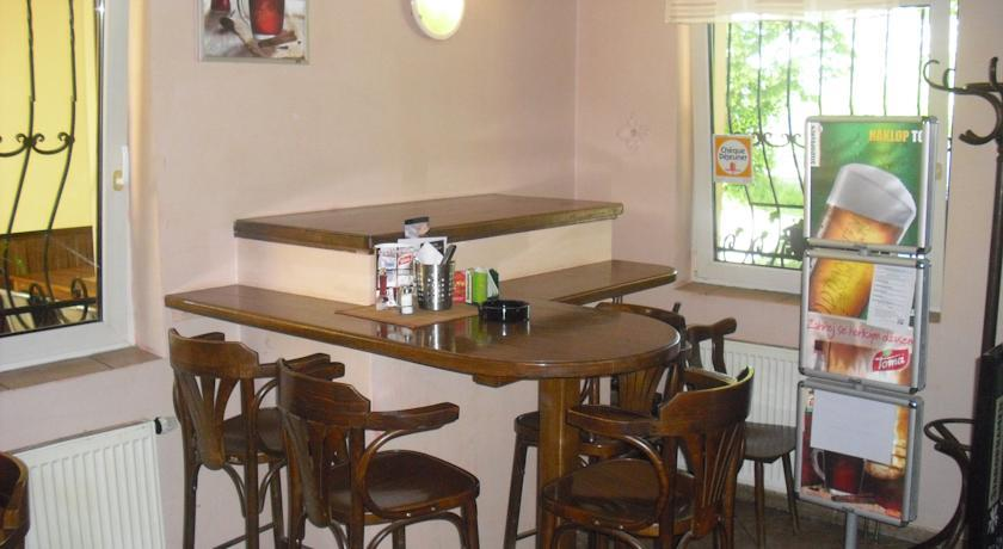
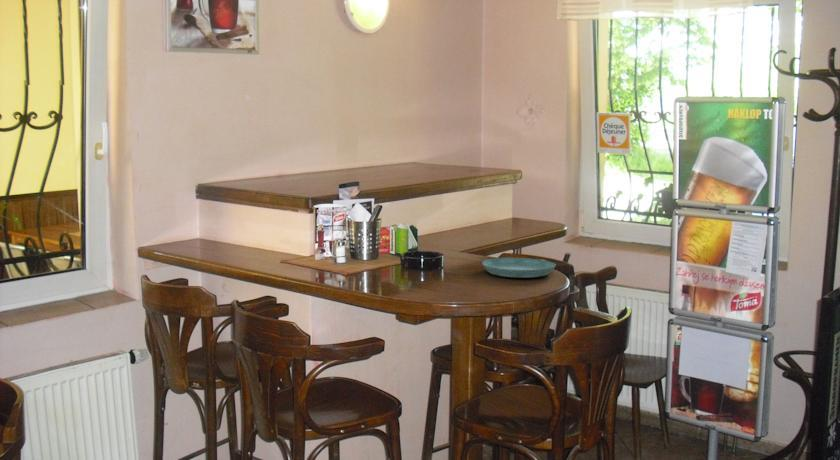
+ saucer (518, 268)
